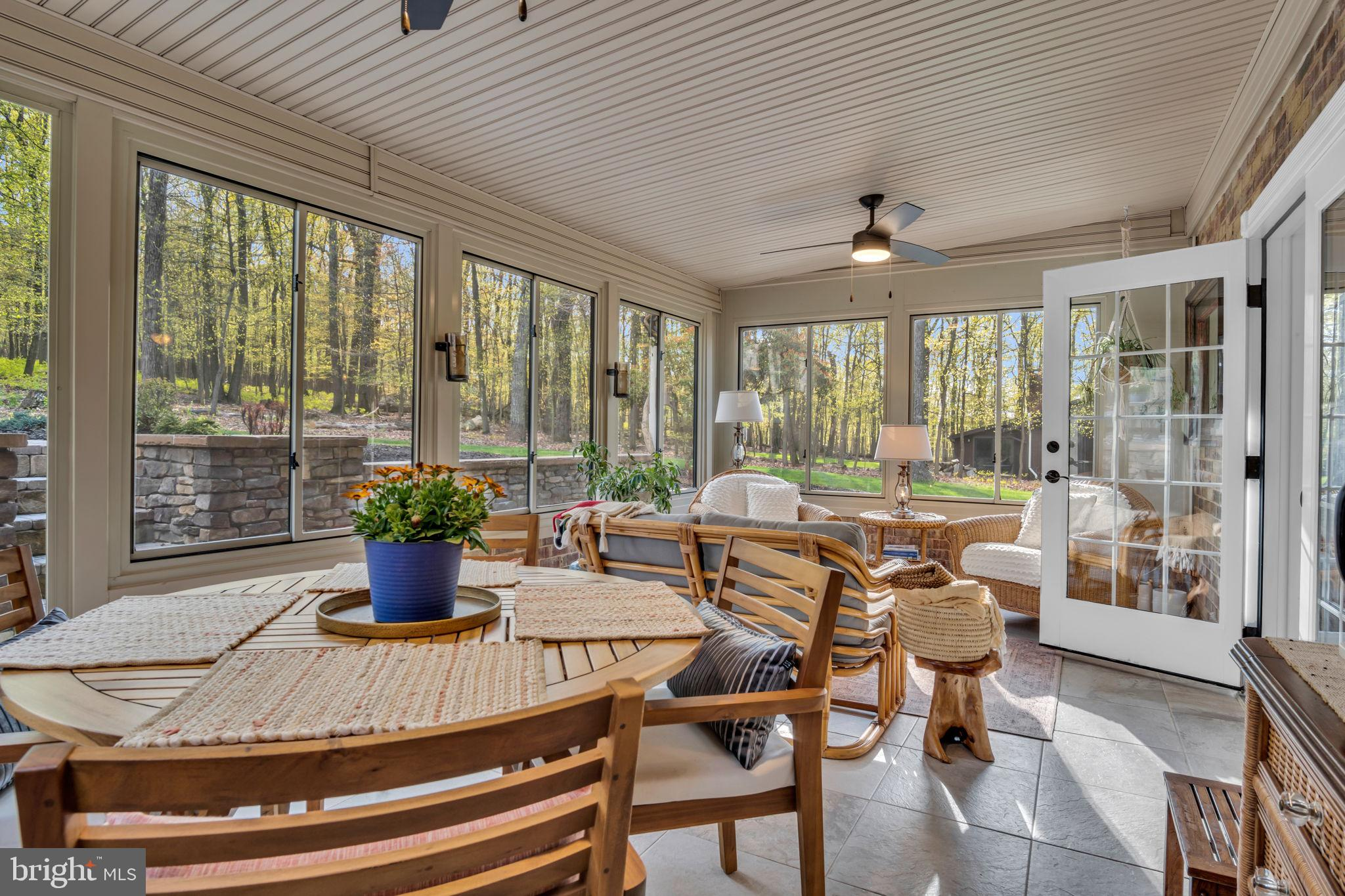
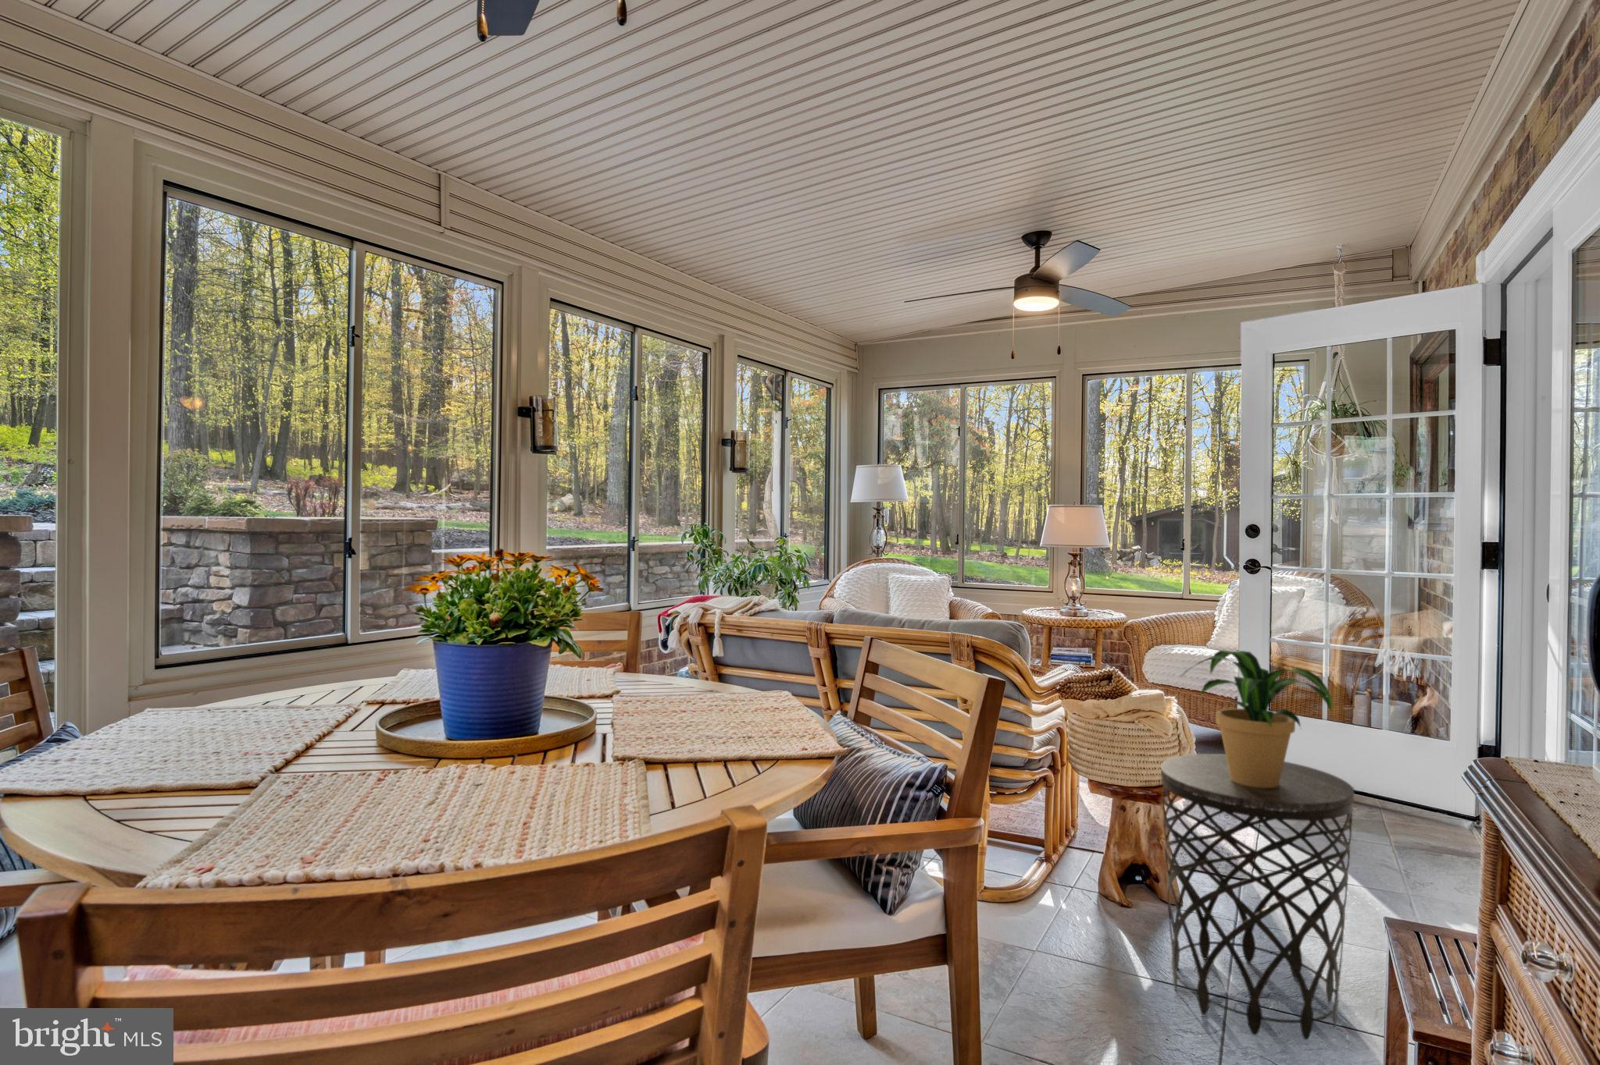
+ potted plant (1253, 717)
+ side table (1251, 882)
